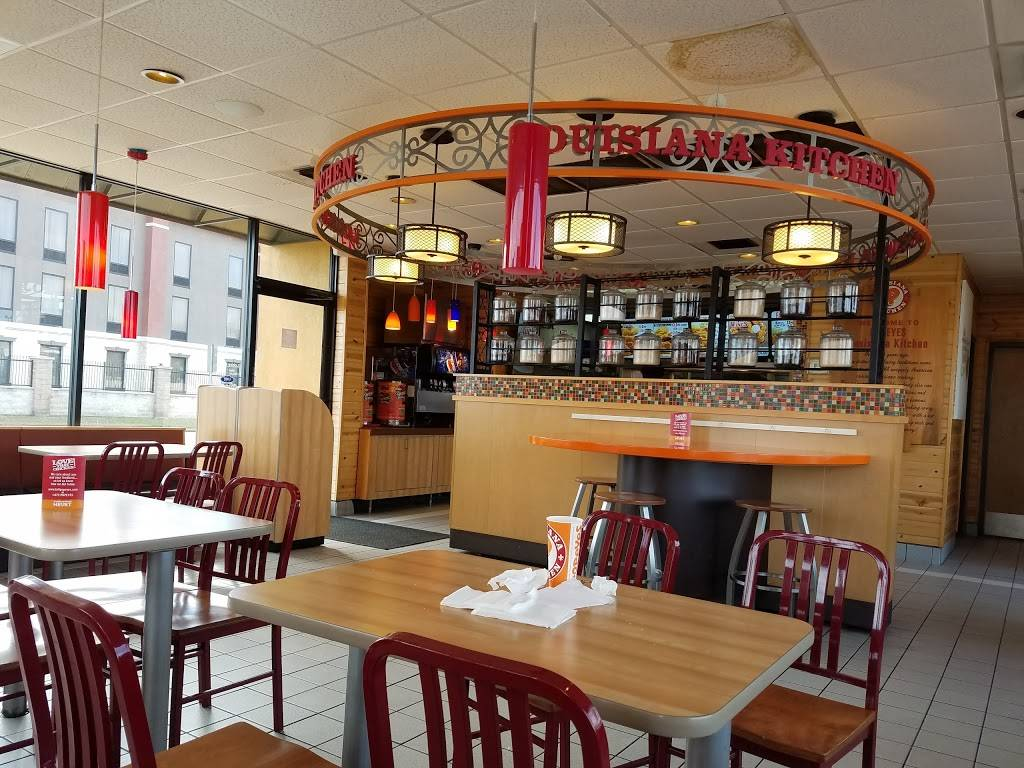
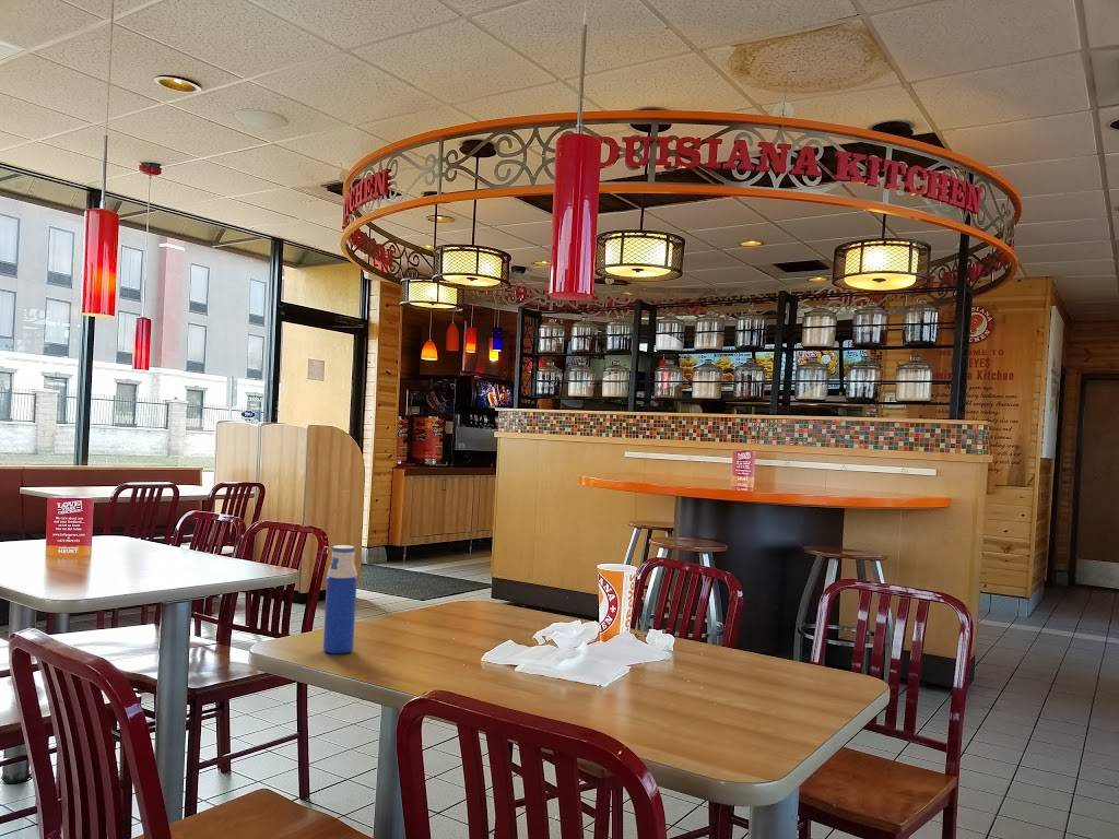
+ water bottle (340, 598)
